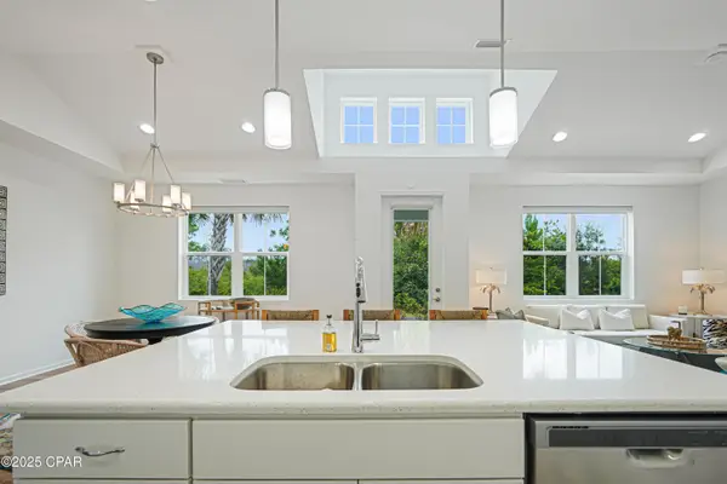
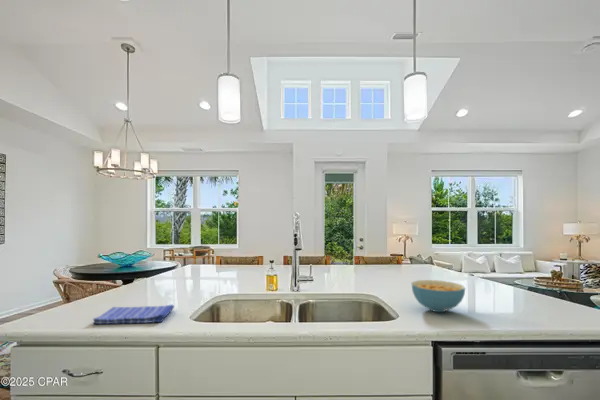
+ dish towel (136, 312)
+ cereal bowl (437, 297)
